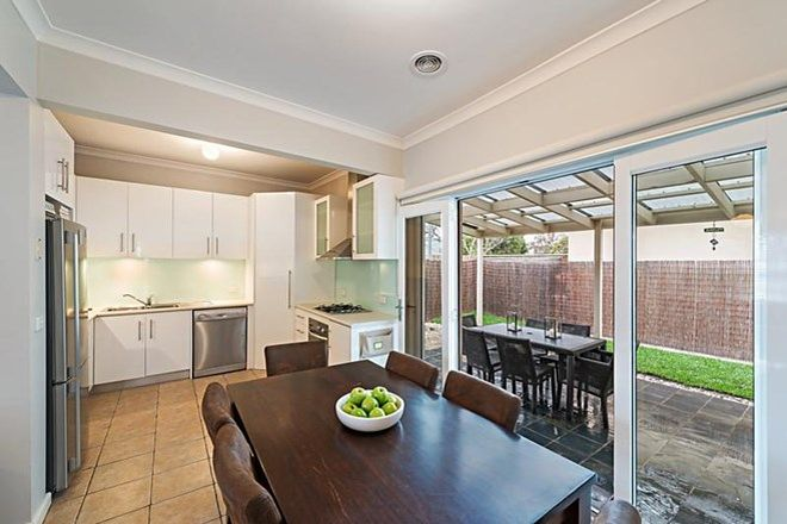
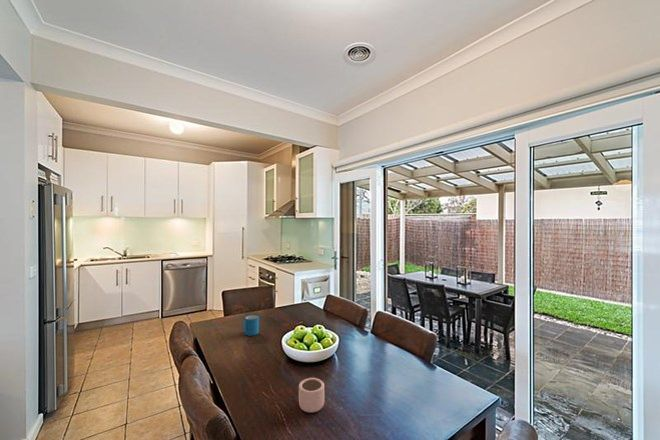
+ mug (249, 326)
+ mug (309, 393)
